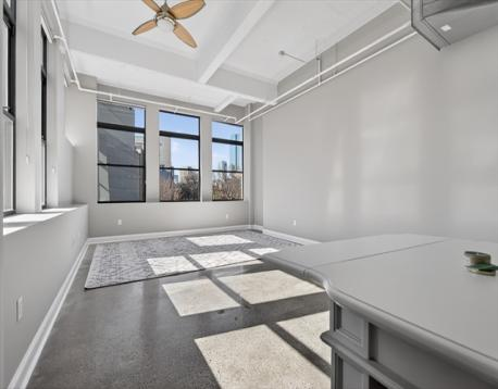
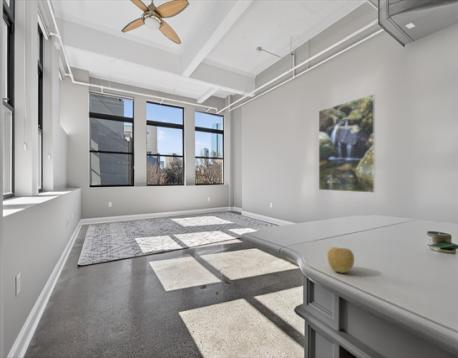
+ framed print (343, 147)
+ apple (340, 259)
